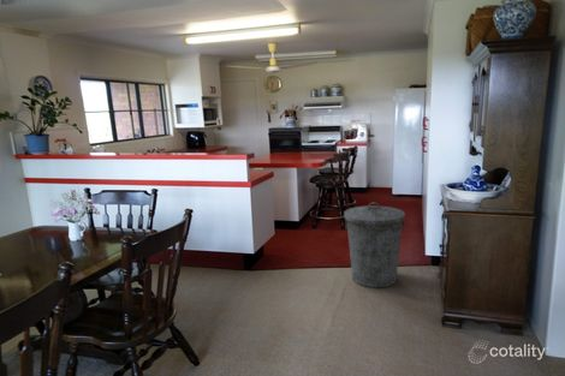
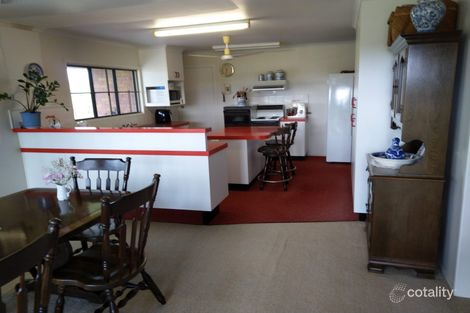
- trash can (374, 240)
